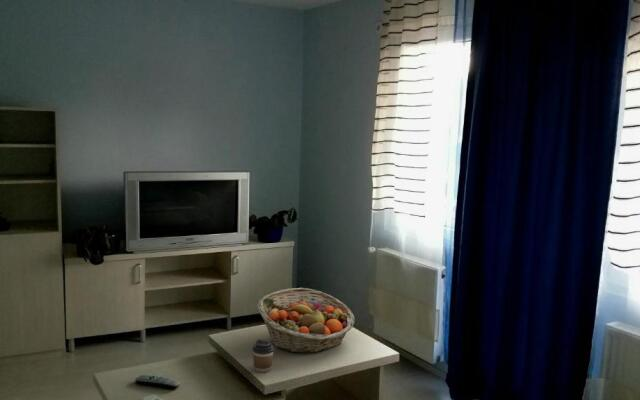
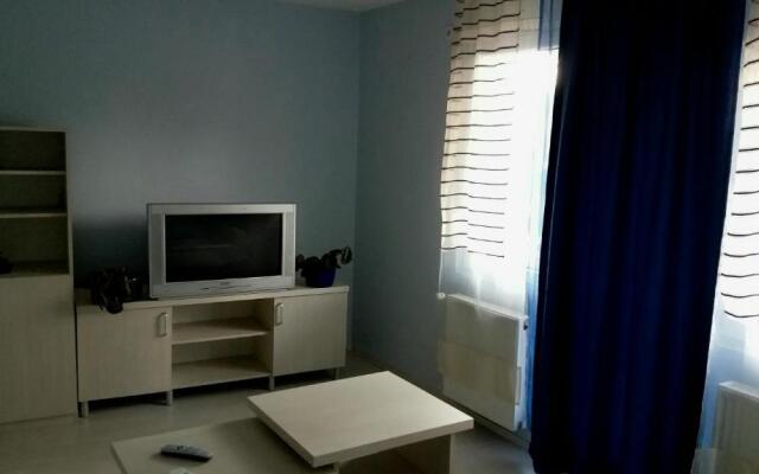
- fruit basket (306, 319)
- coffee cup (262, 355)
